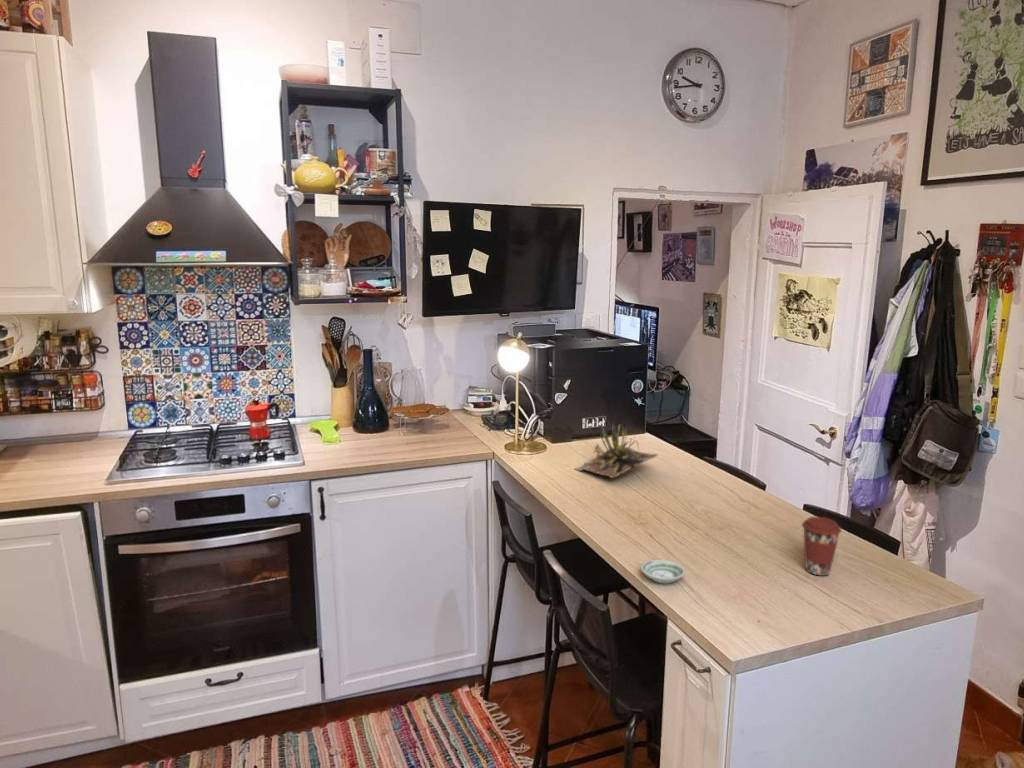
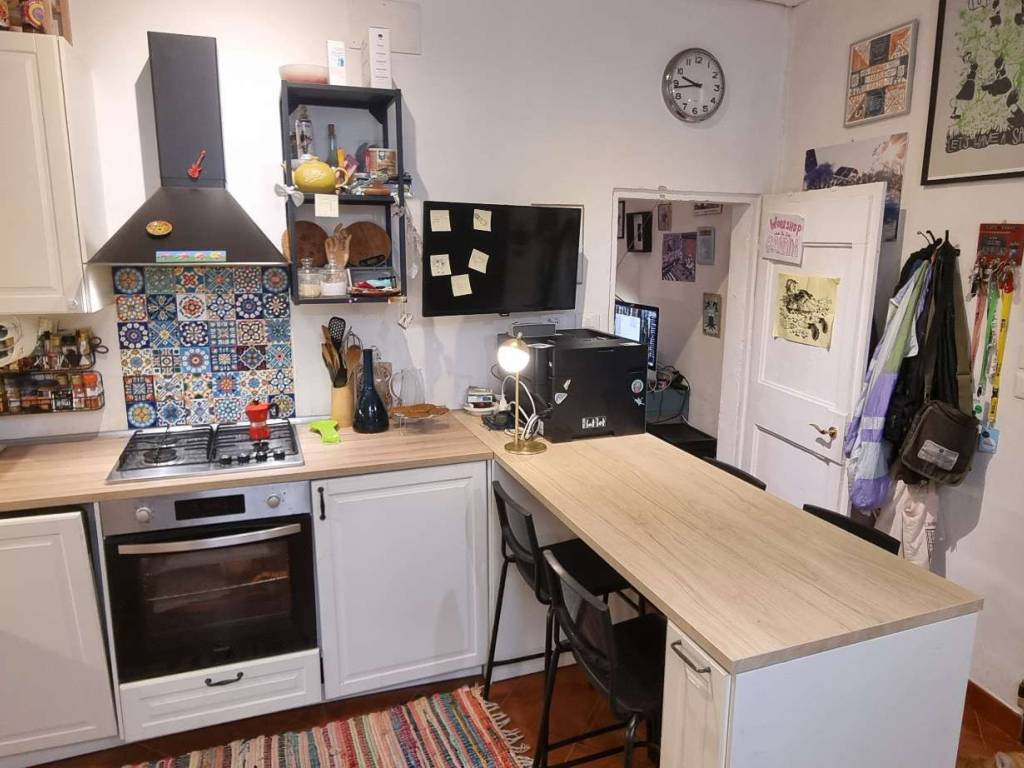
- succulent plant (616, 446)
- coffee cup (819, 546)
- saucer (662, 573)
